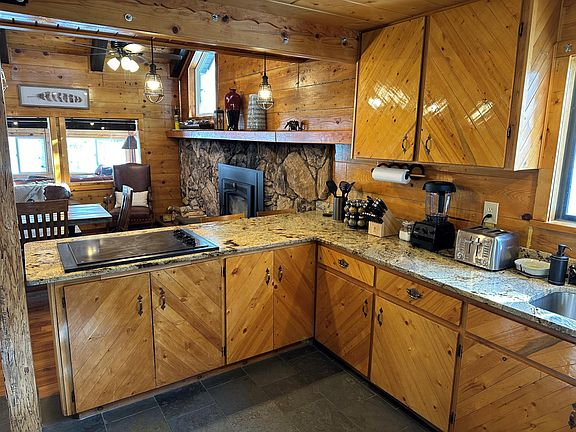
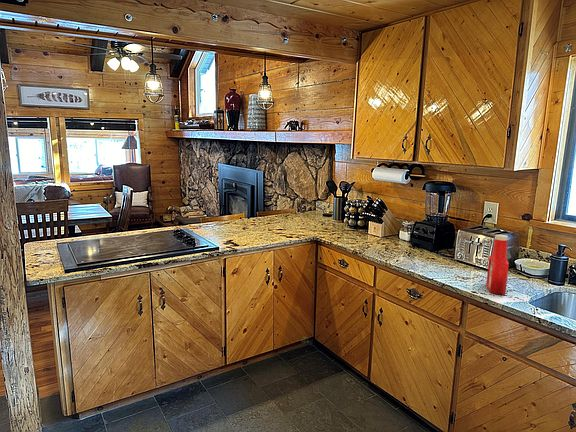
+ soap bottle (498, 262)
